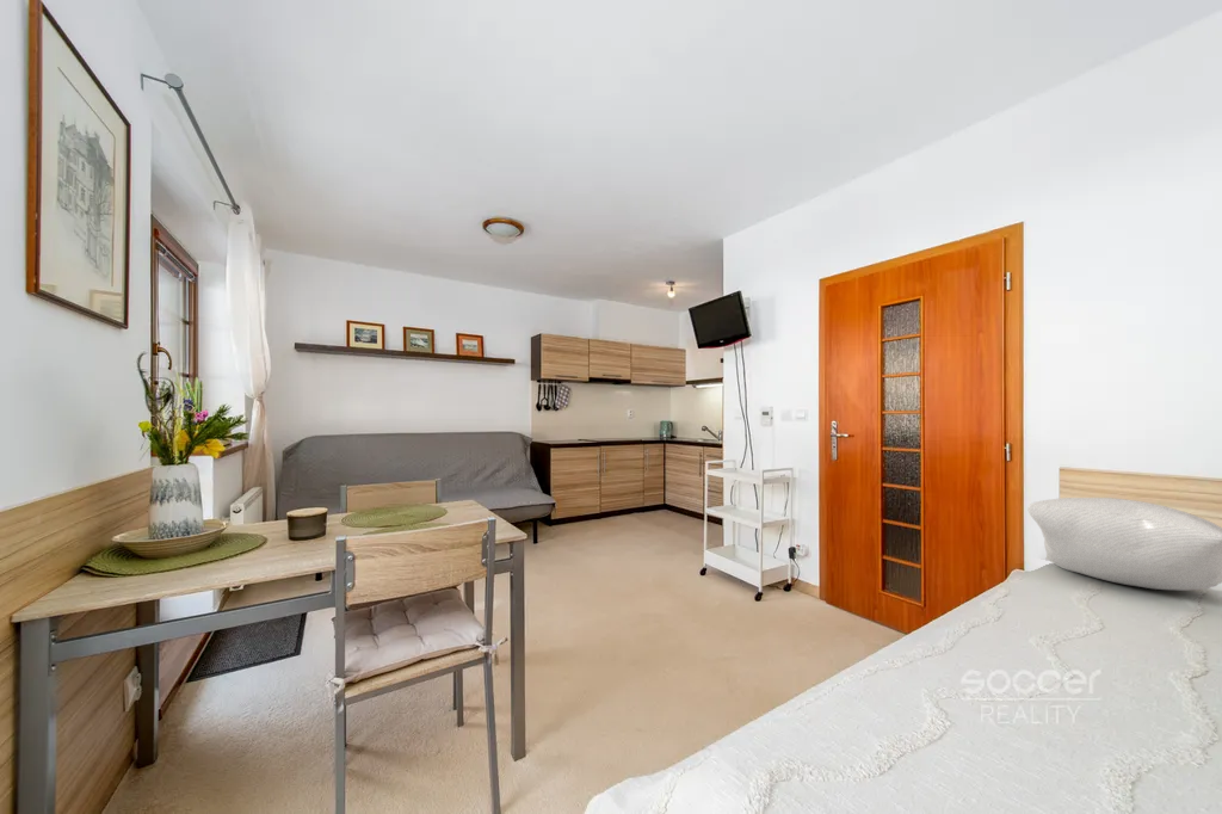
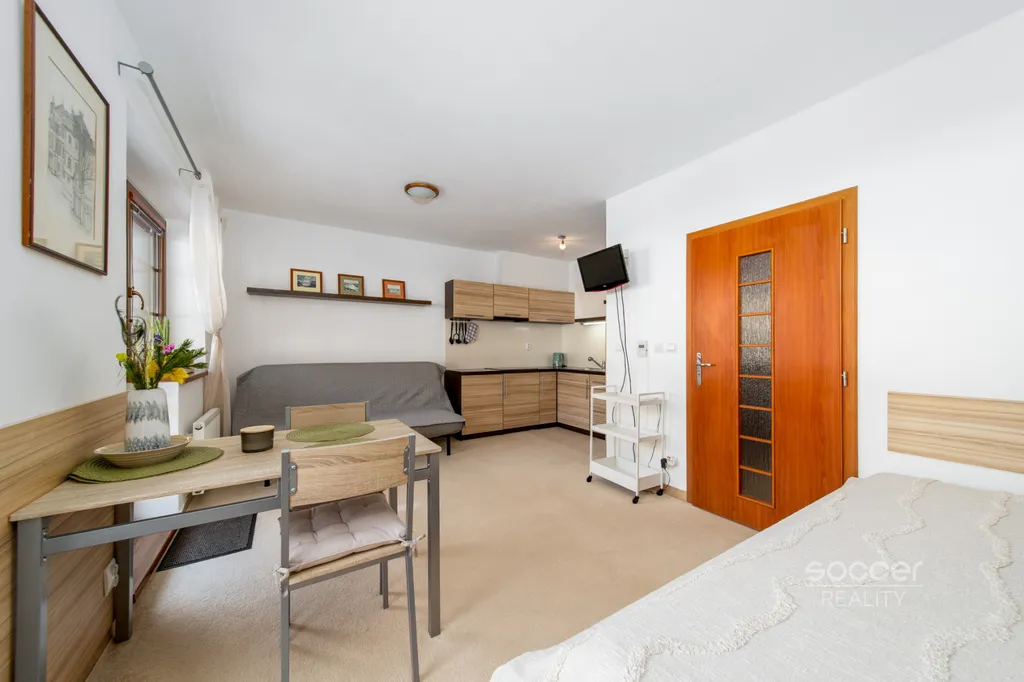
- pillow (1123, 542)
